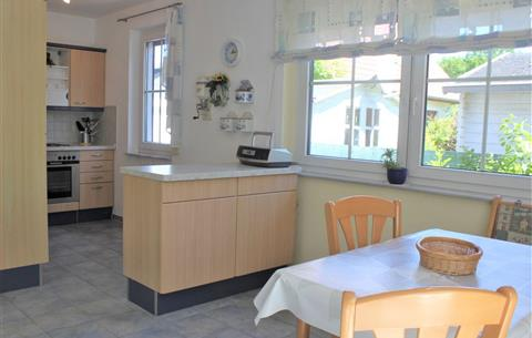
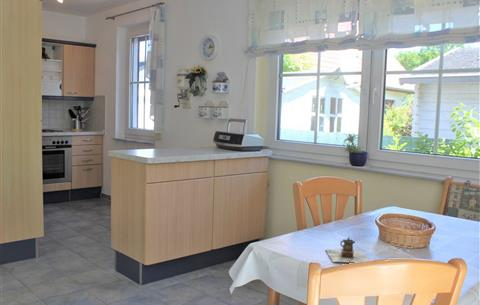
+ teapot (348, 246)
